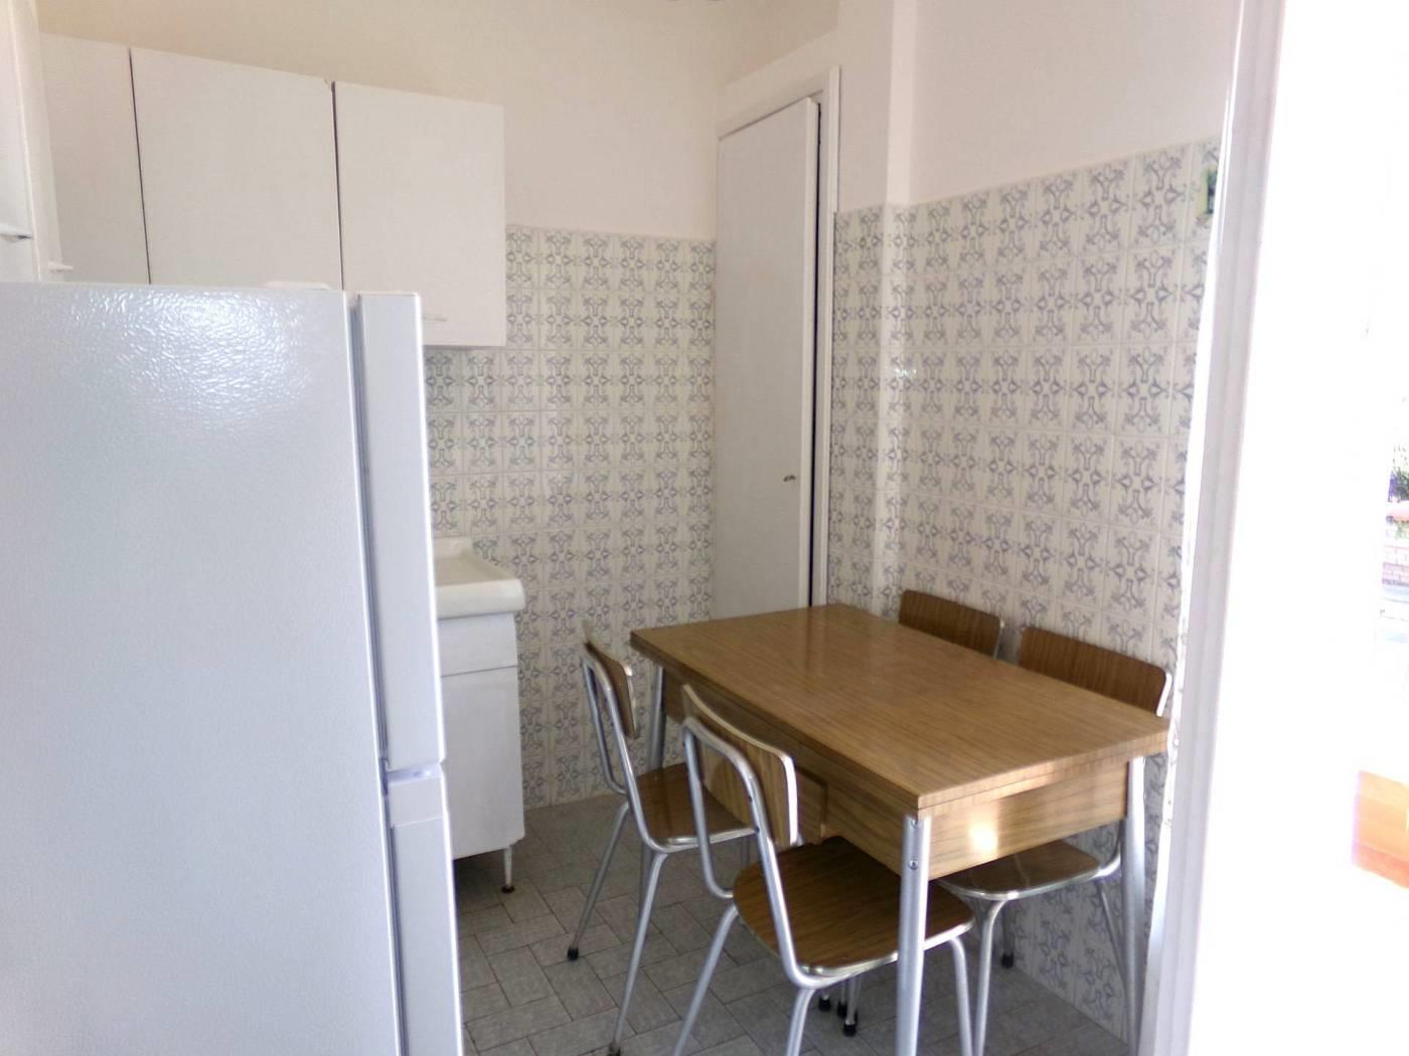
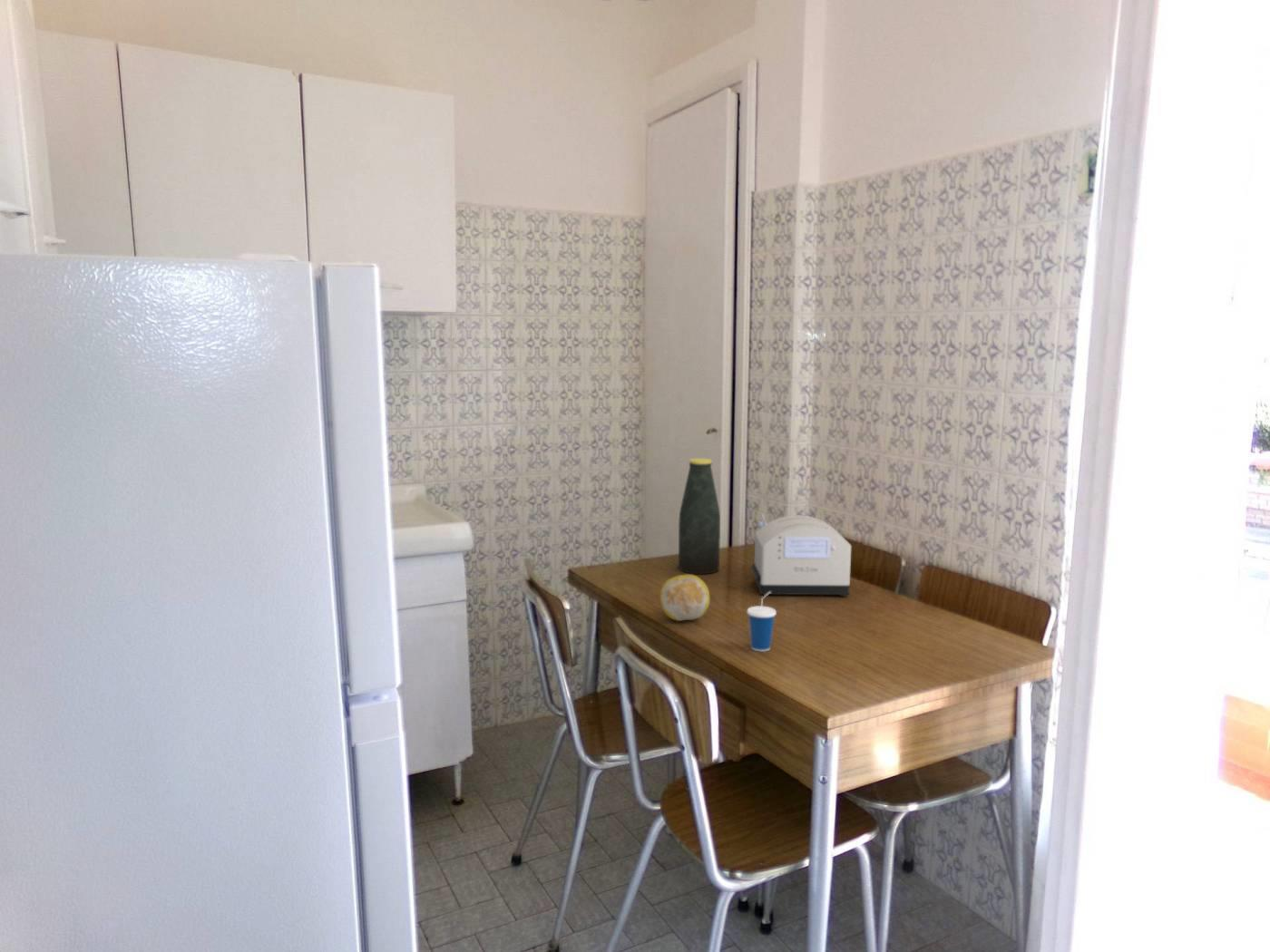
+ fruit (684, 597)
+ bottle (699, 514)
+ cup (761, 618)
+ toaster (796, 550)
